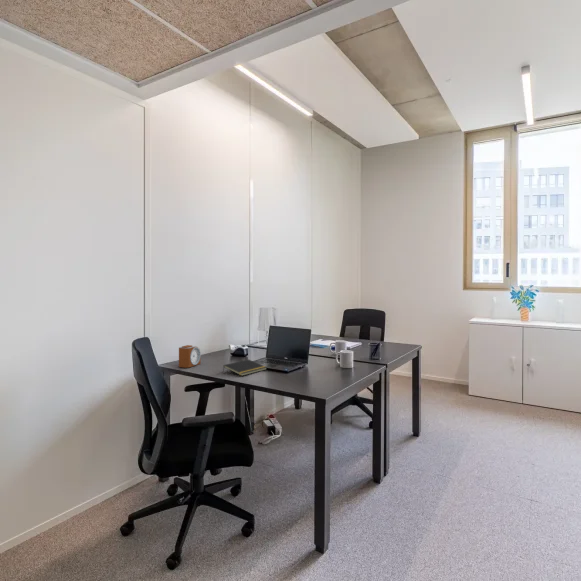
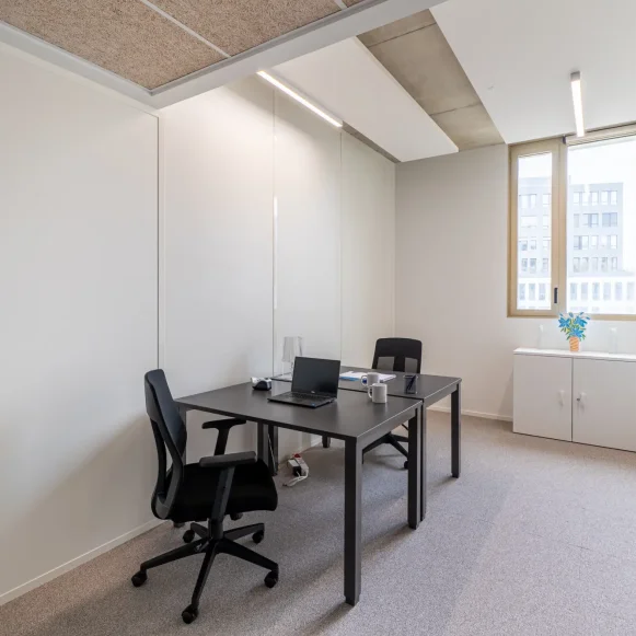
- notepad (245, 367)
- alarm clock (189, 355)
